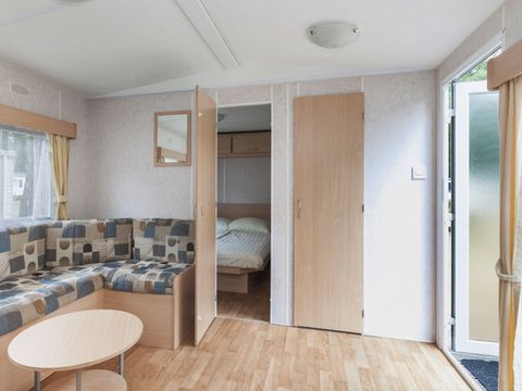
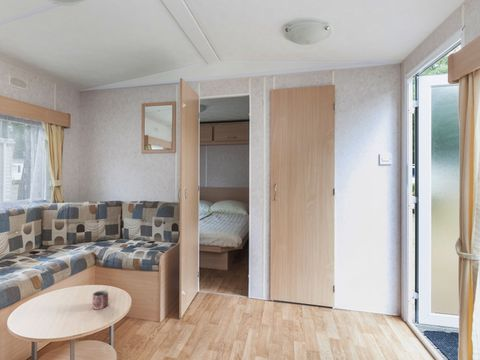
+ mug (98, 300)
